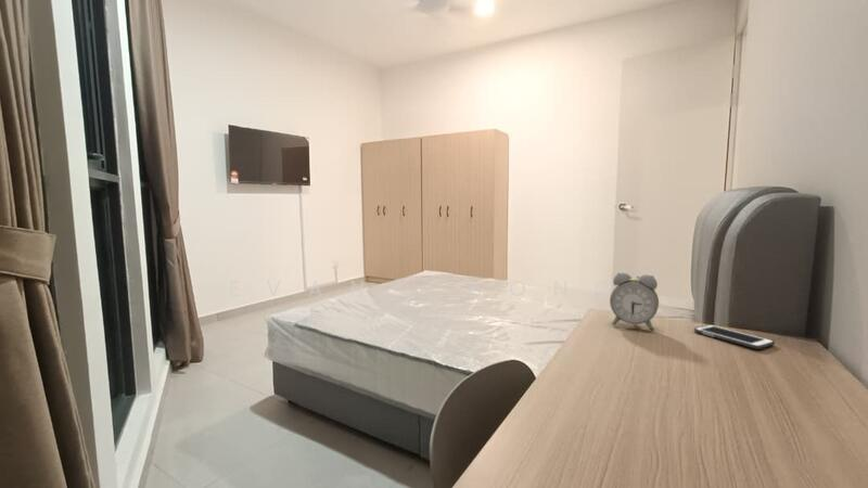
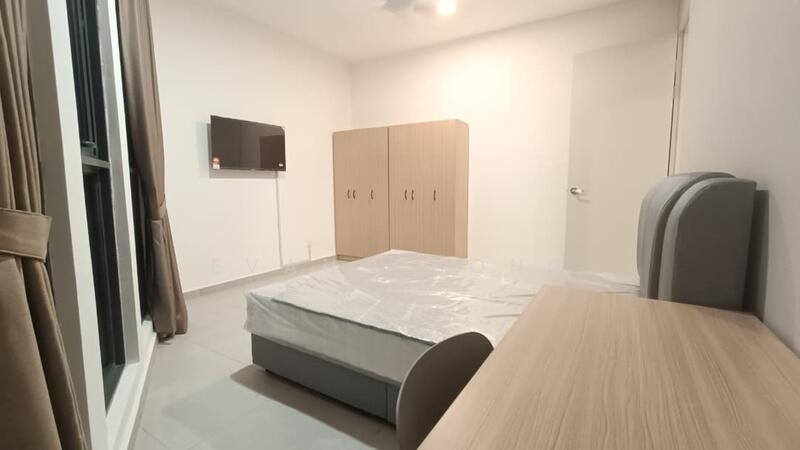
- cell phone (731, 335)
- alarm clock (634, 299)
